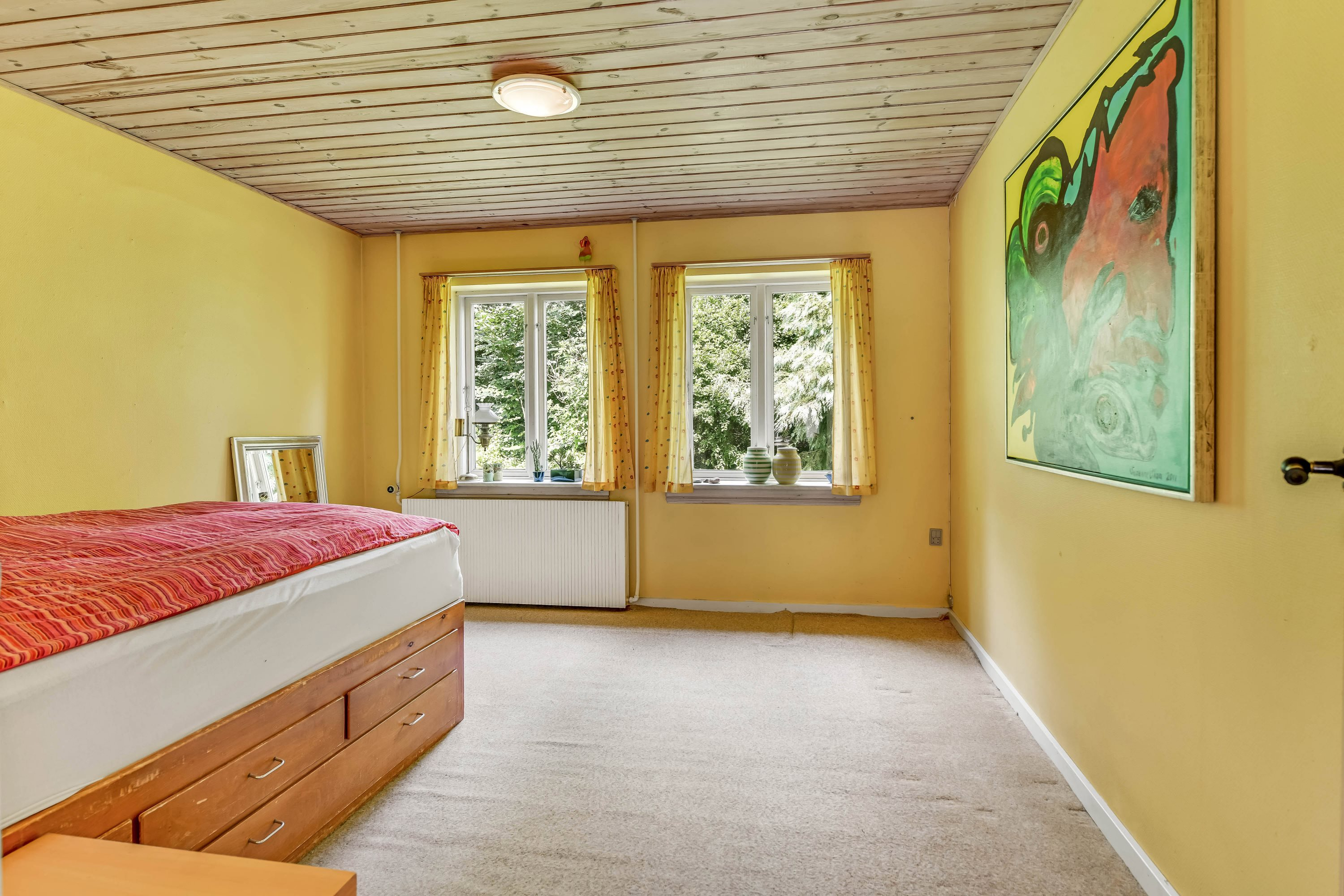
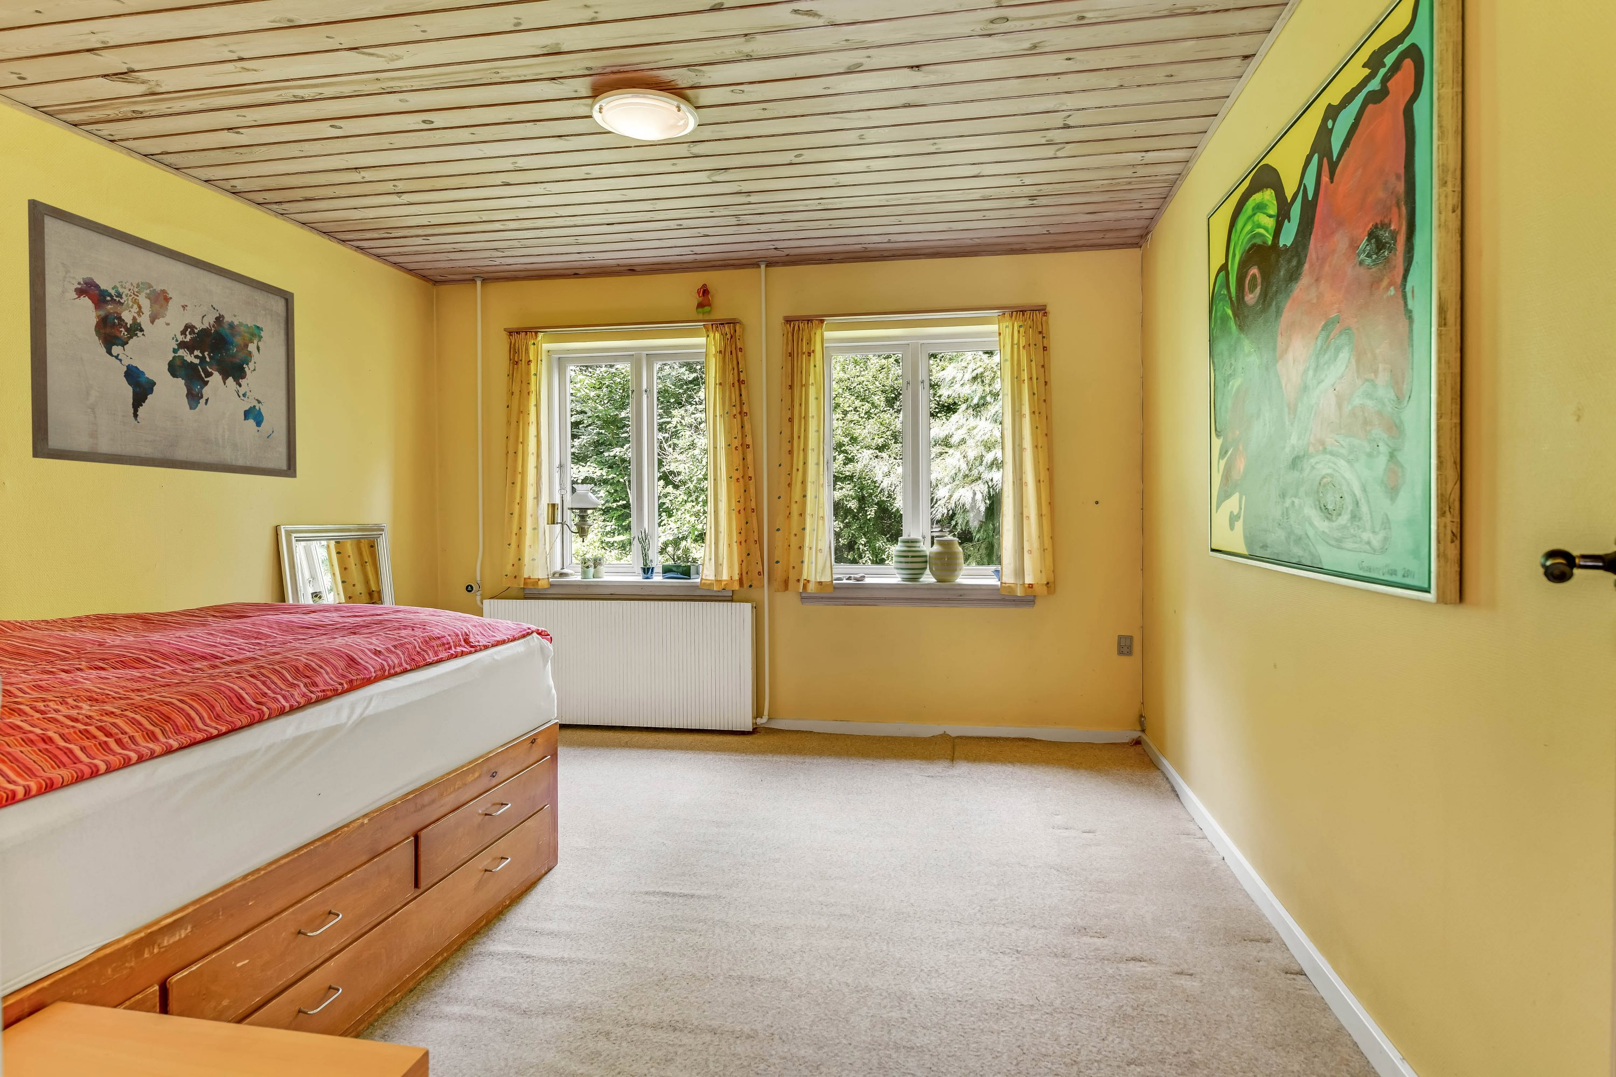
+ wall art (184, 362)
